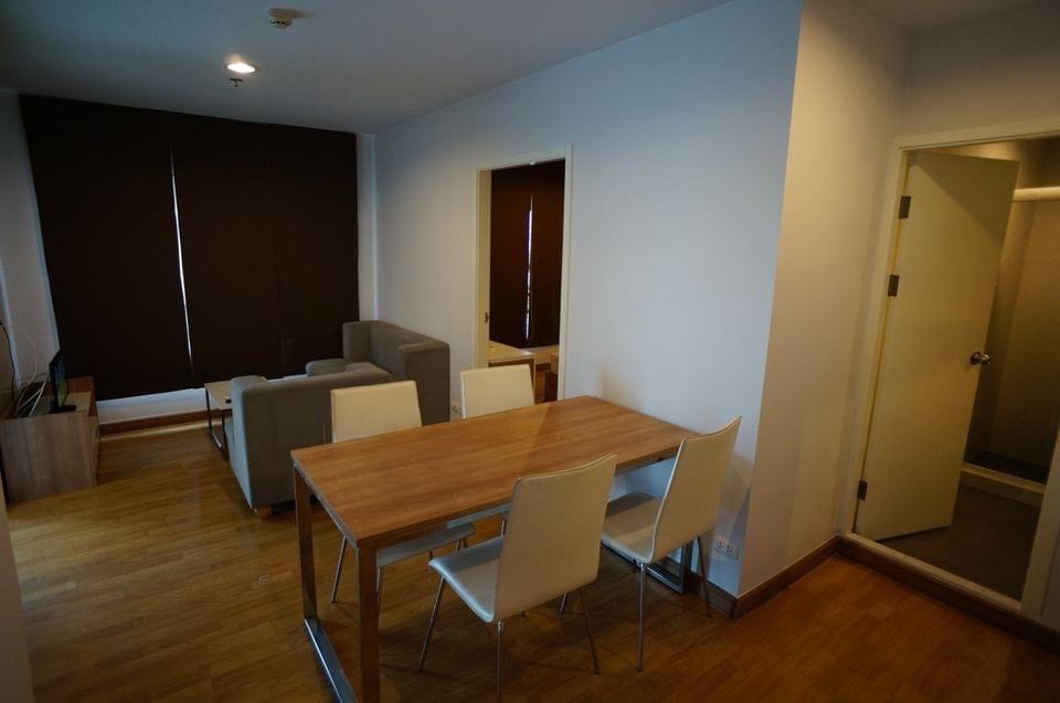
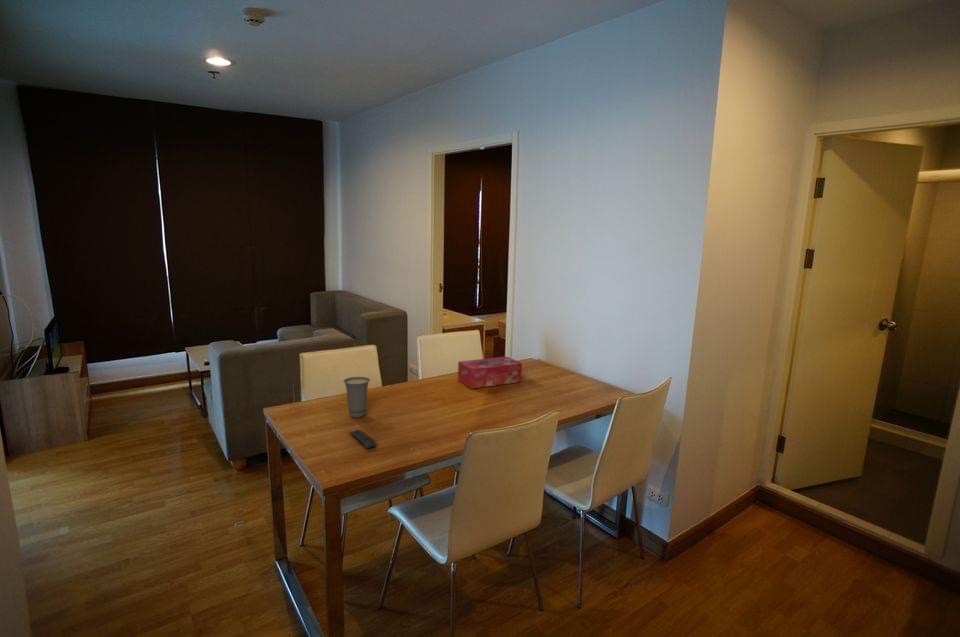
+ remote control (361, 437)
+ tissue box (489, 371)
+ cup (357, 397)
